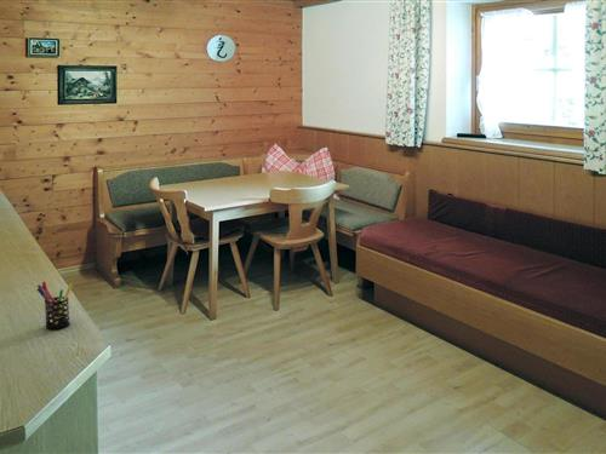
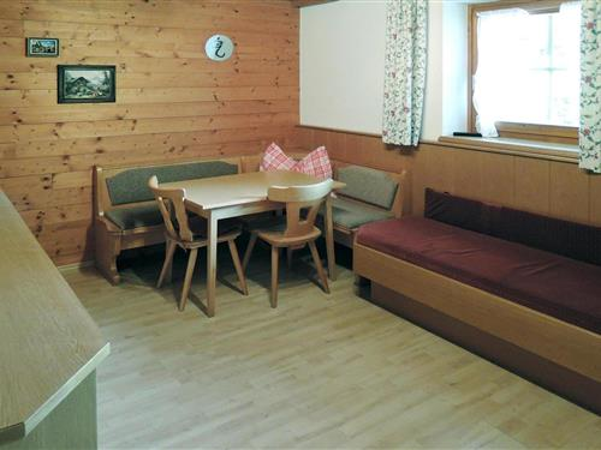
- pen holder (56, 303)
